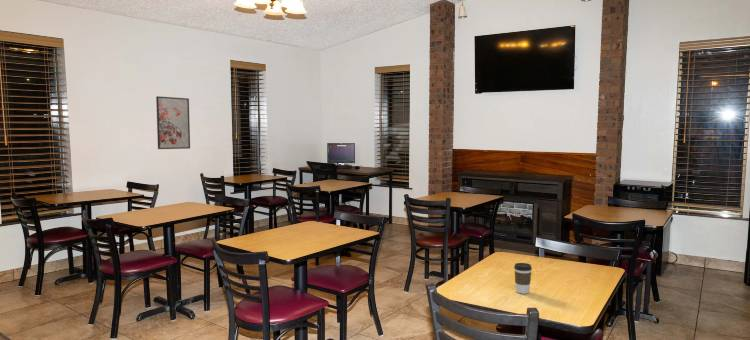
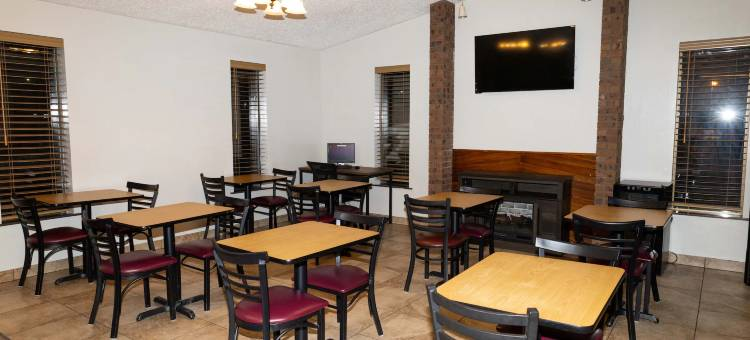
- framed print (173, 123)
- coffee cup (522, 278)
